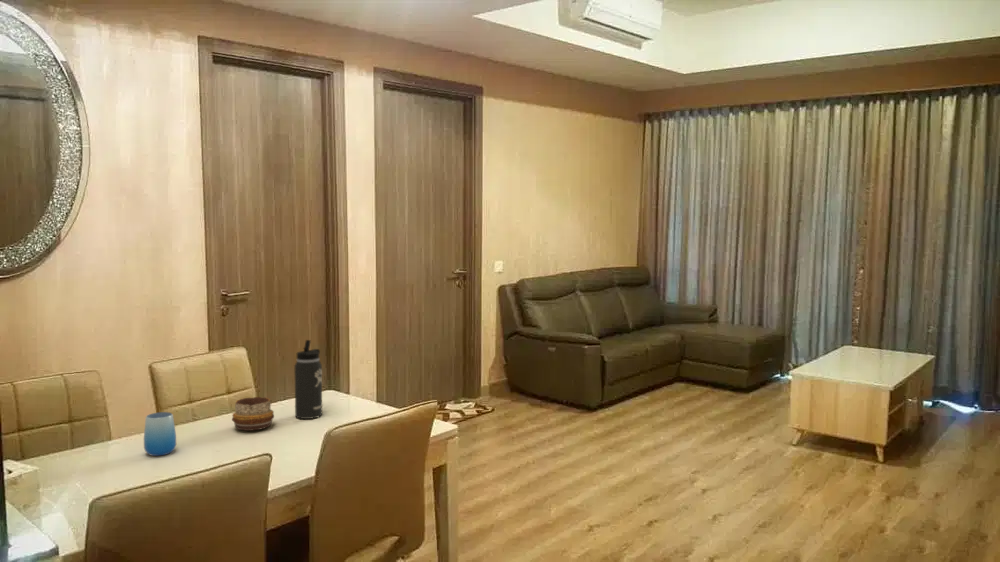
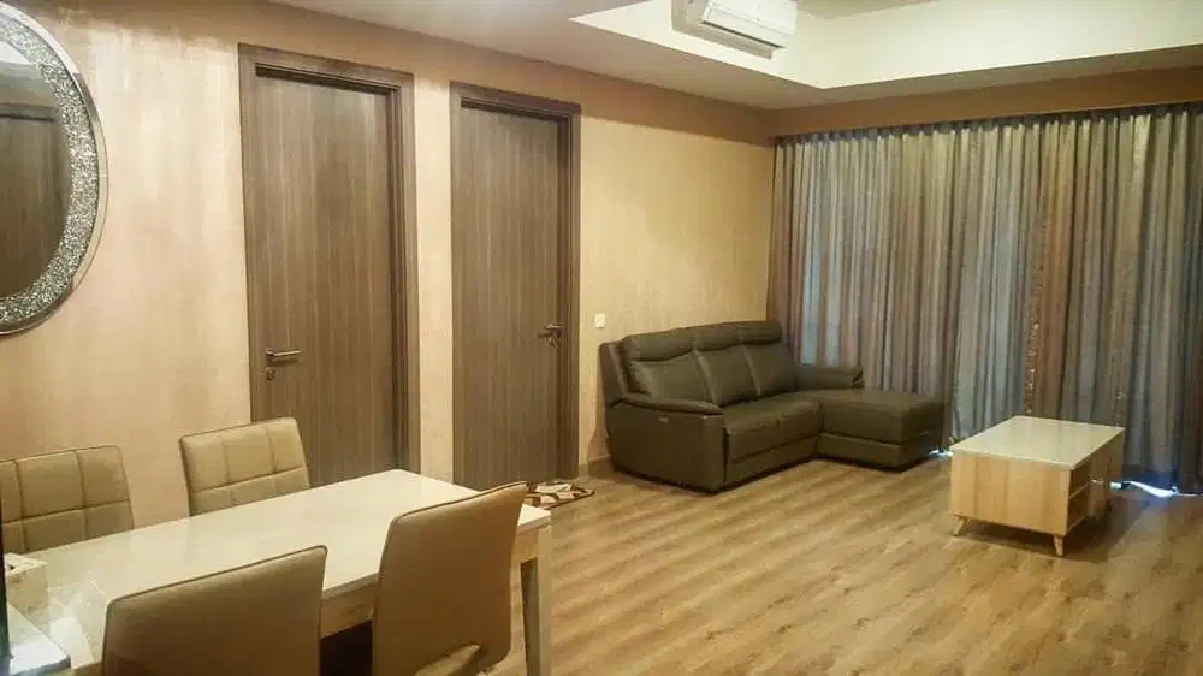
- thermos bottle (309, 377)
- cup (159, 433)
- decorative bowl (253, 414)
